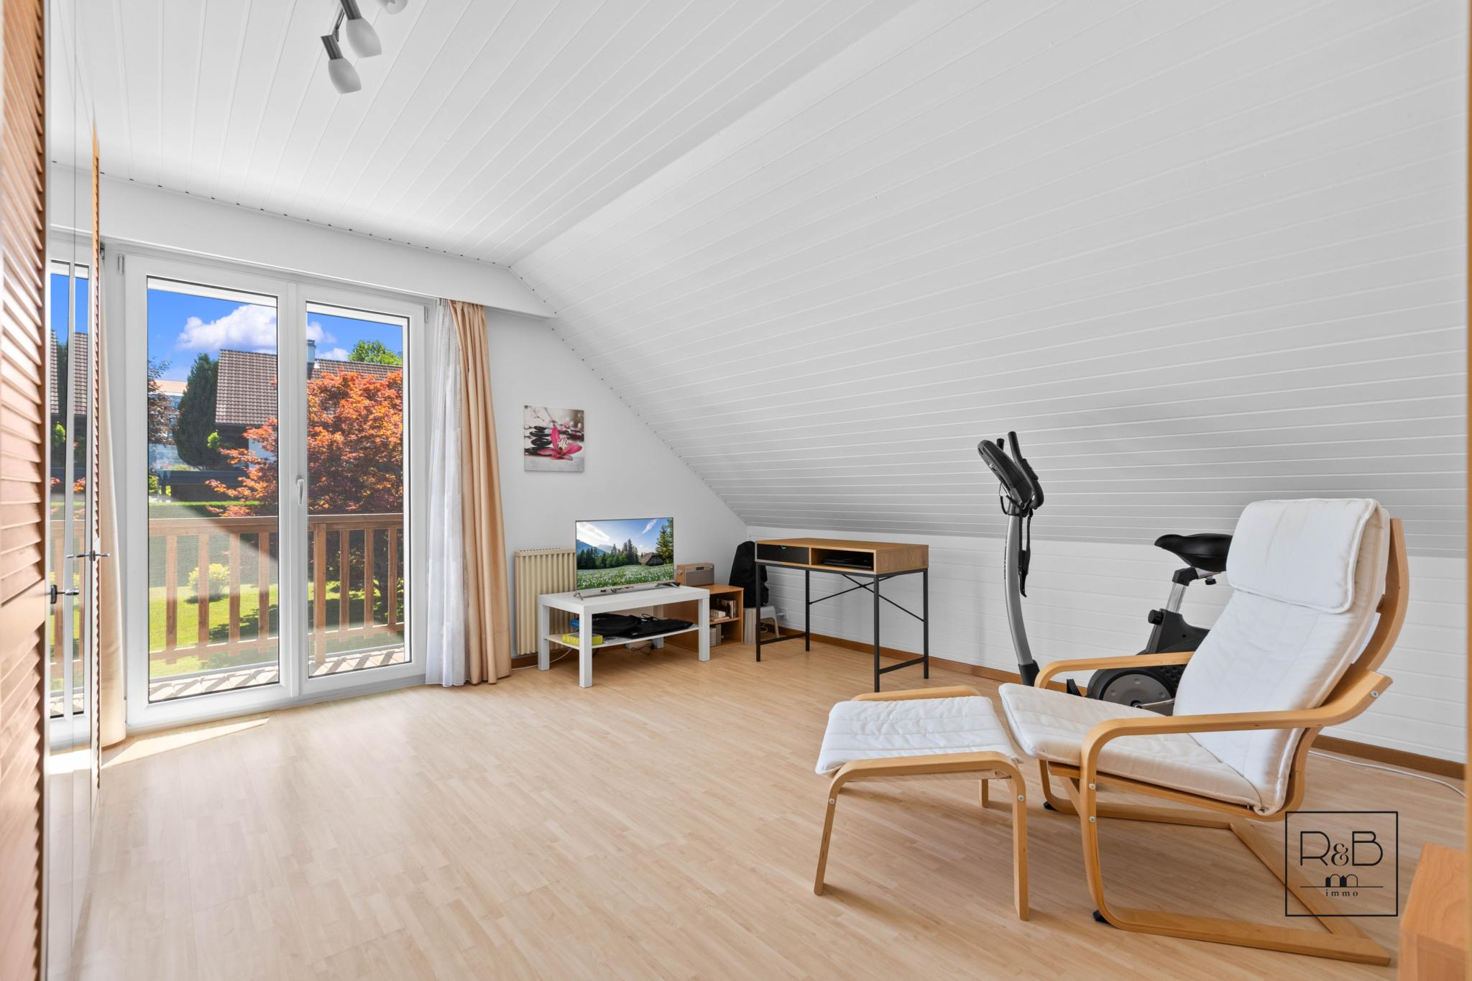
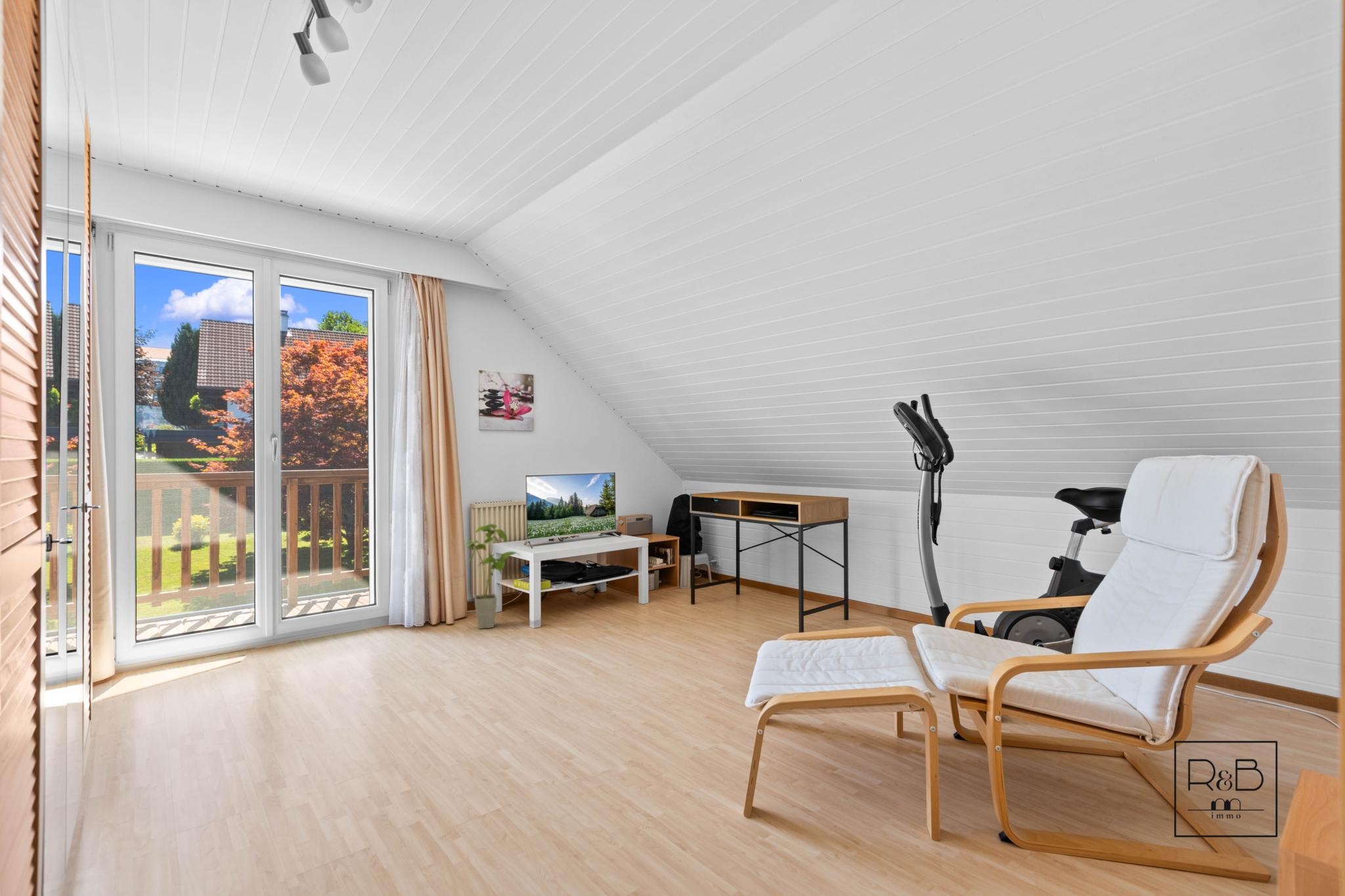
+ house plant (493, 575)
